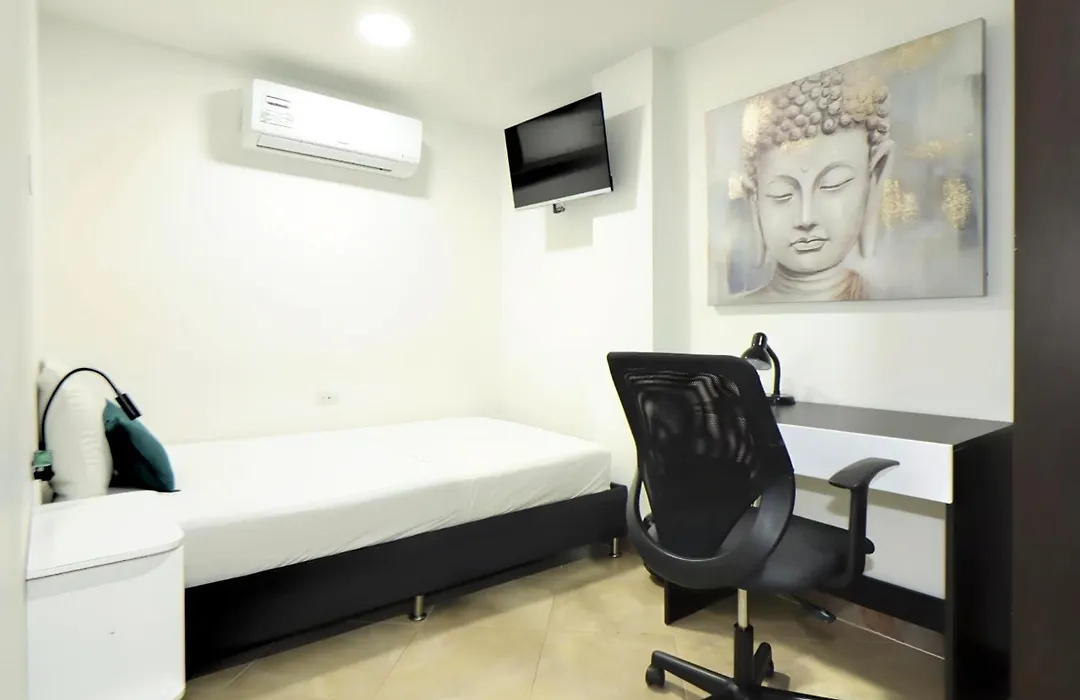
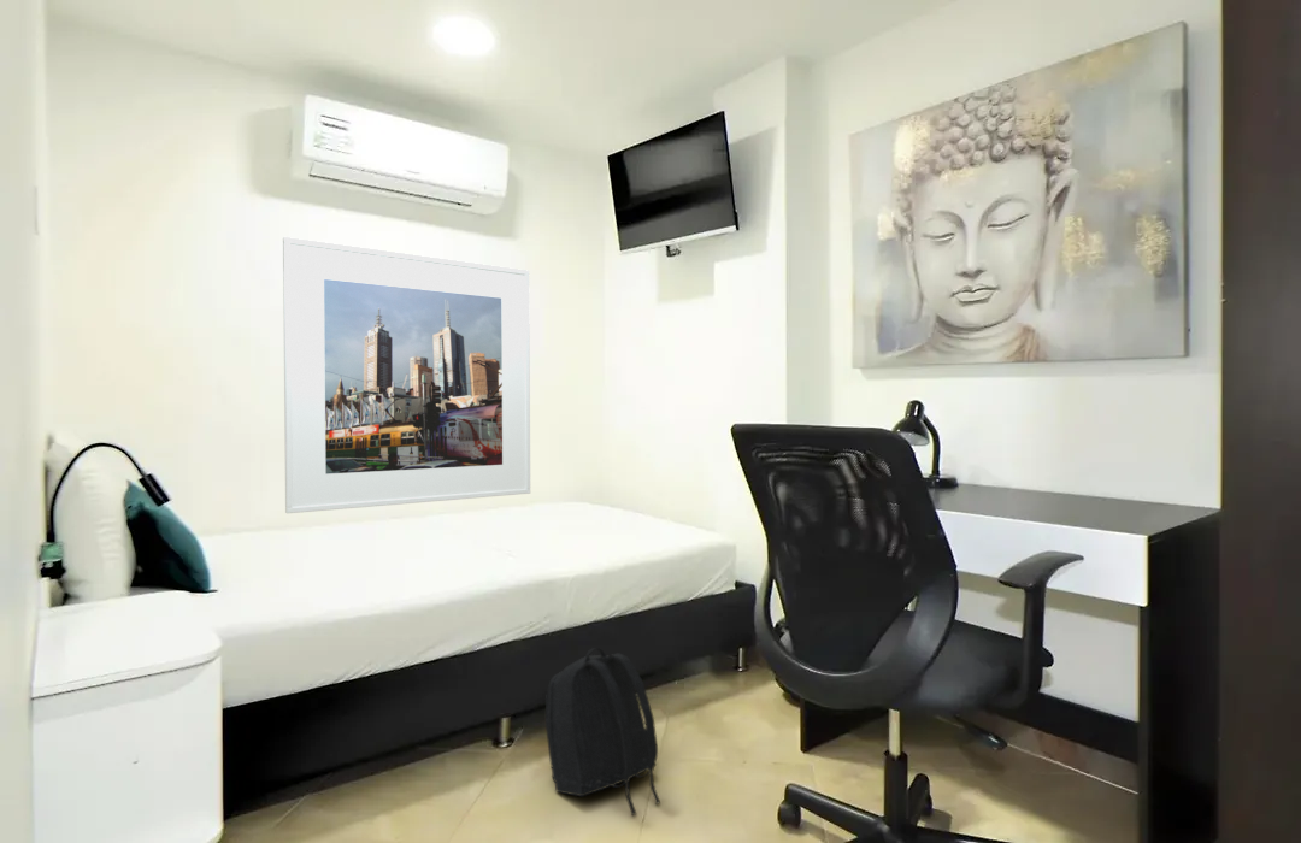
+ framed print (419, 378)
+ backpack (605, 717)
